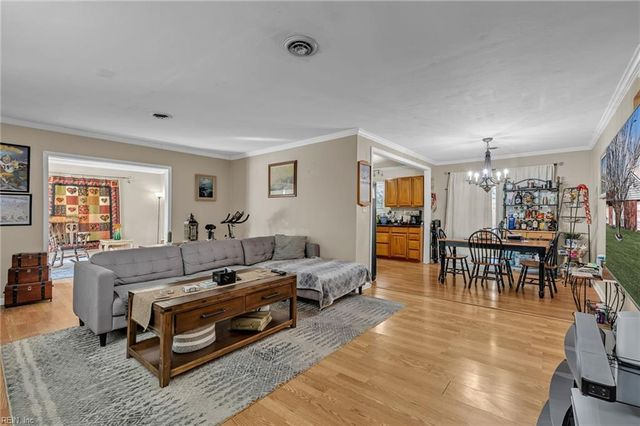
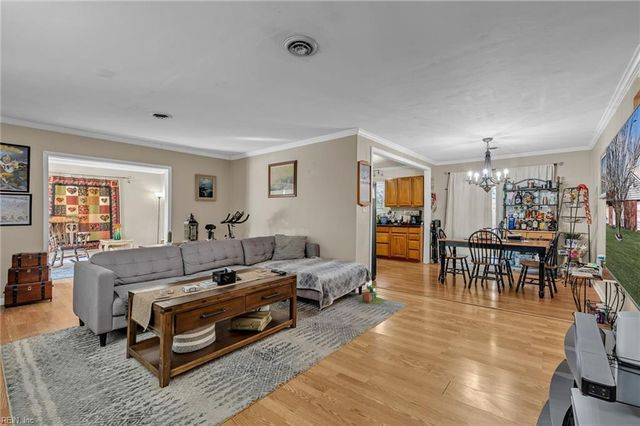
+ plant pot (371, 289)
